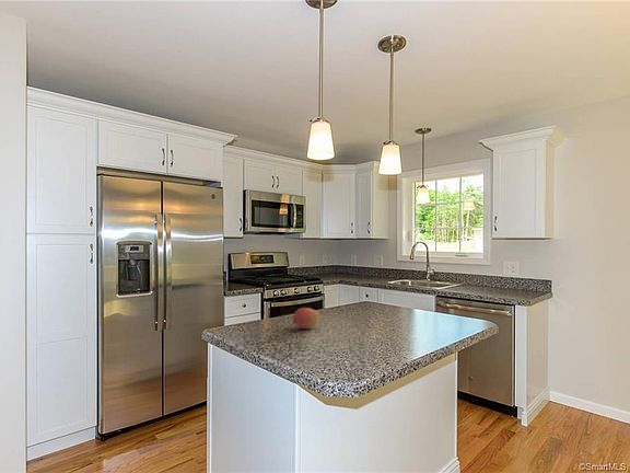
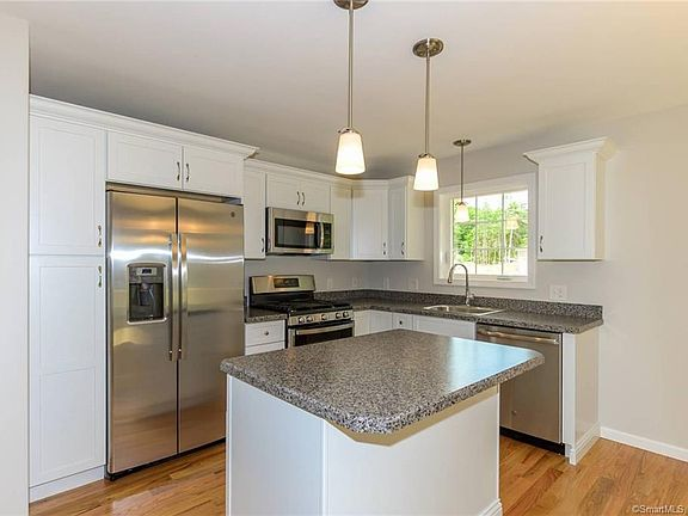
- fruit (305, 318)
